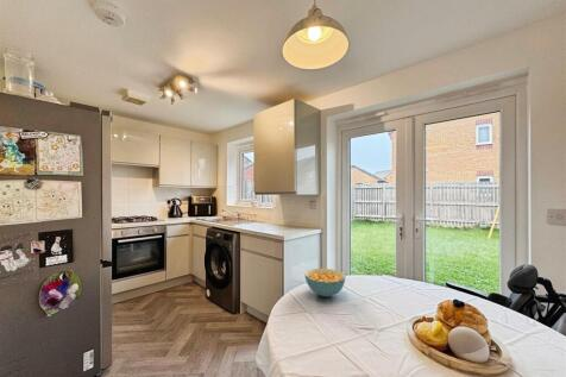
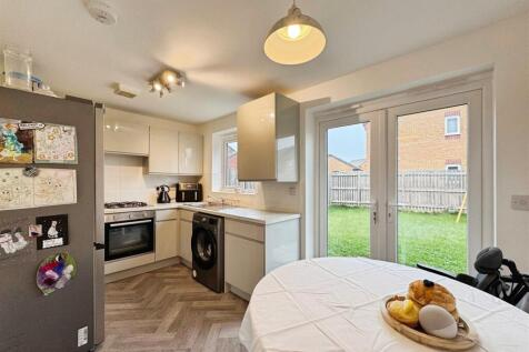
- cereal bowl (325, 284)
